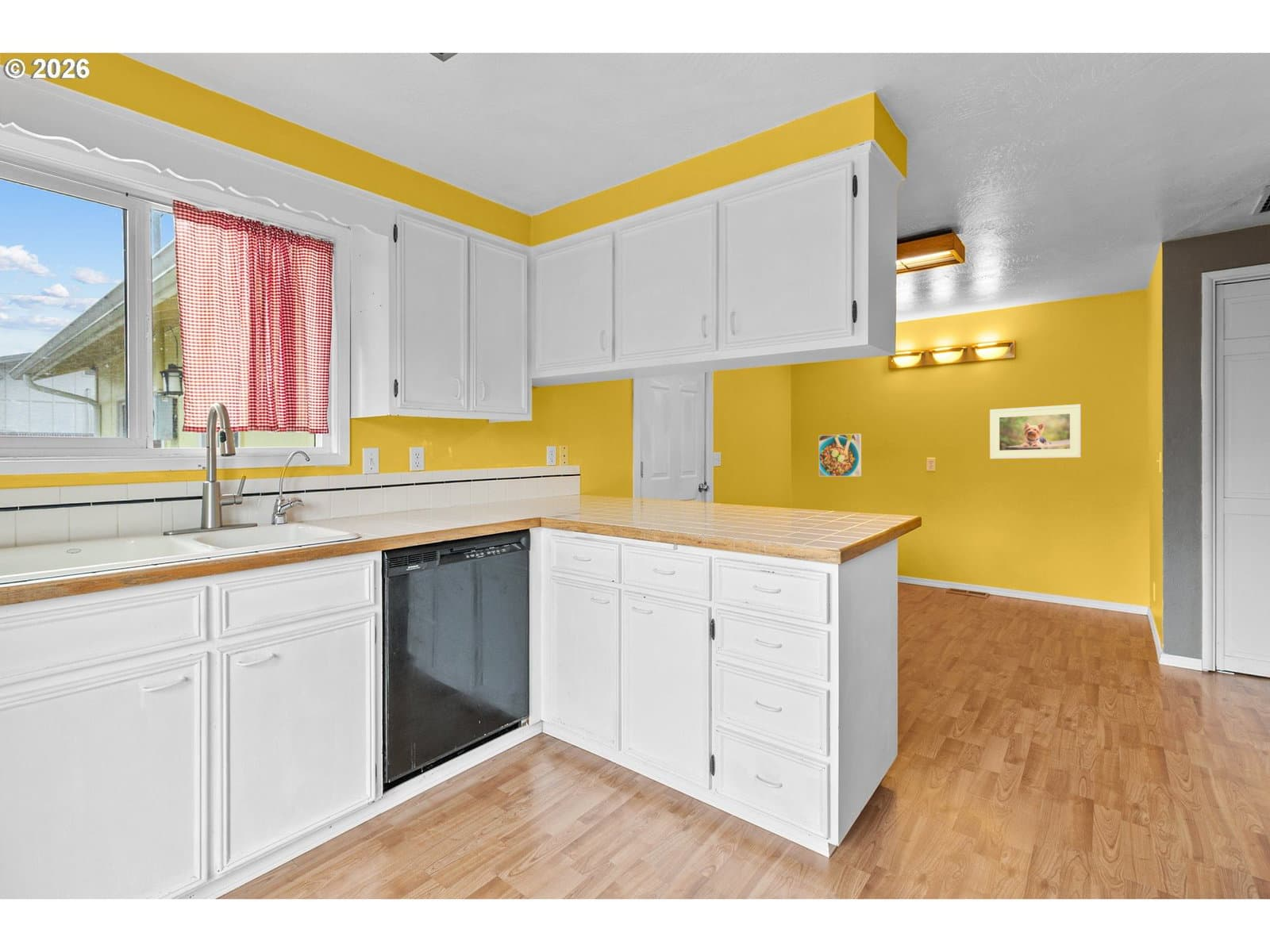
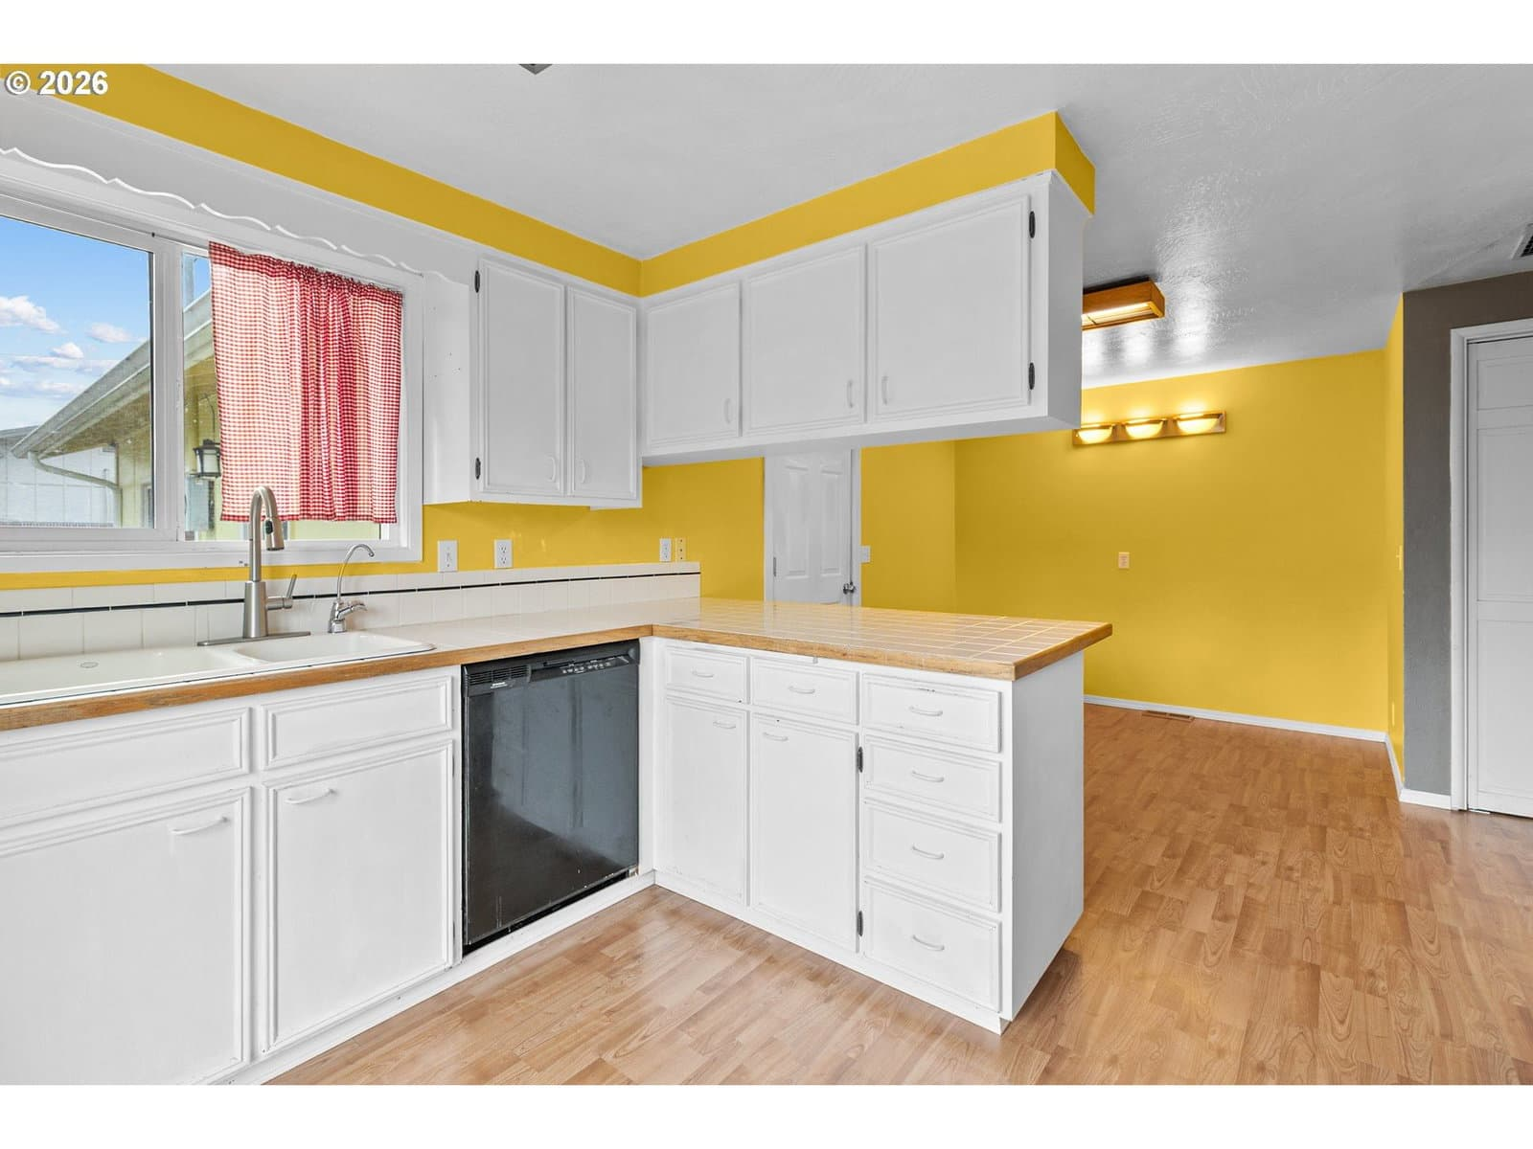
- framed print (1033, 432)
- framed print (839, 455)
